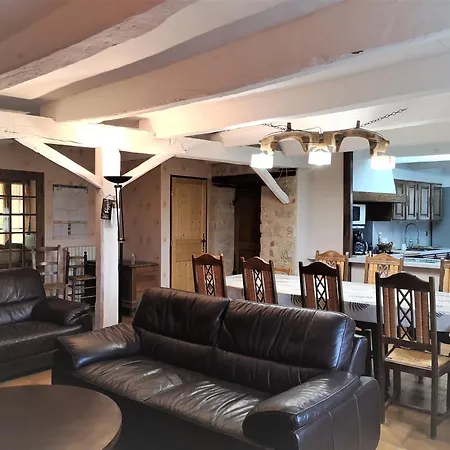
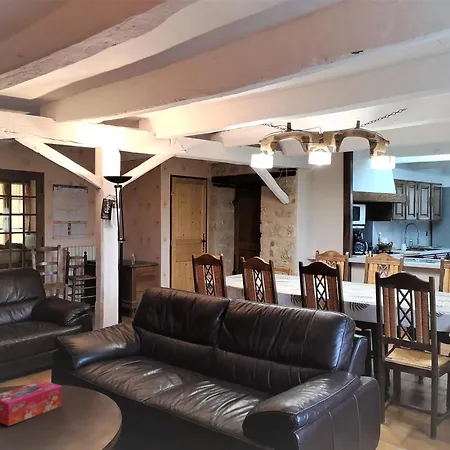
+ tissue box (26, 401)
